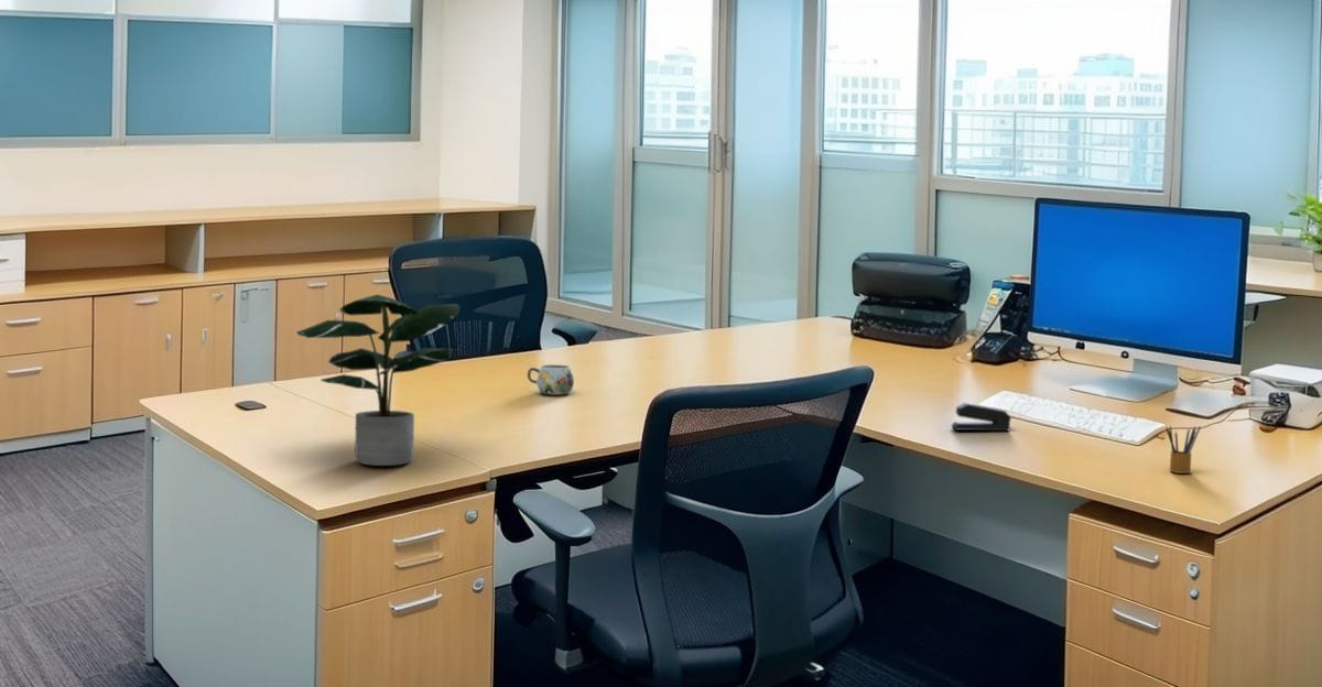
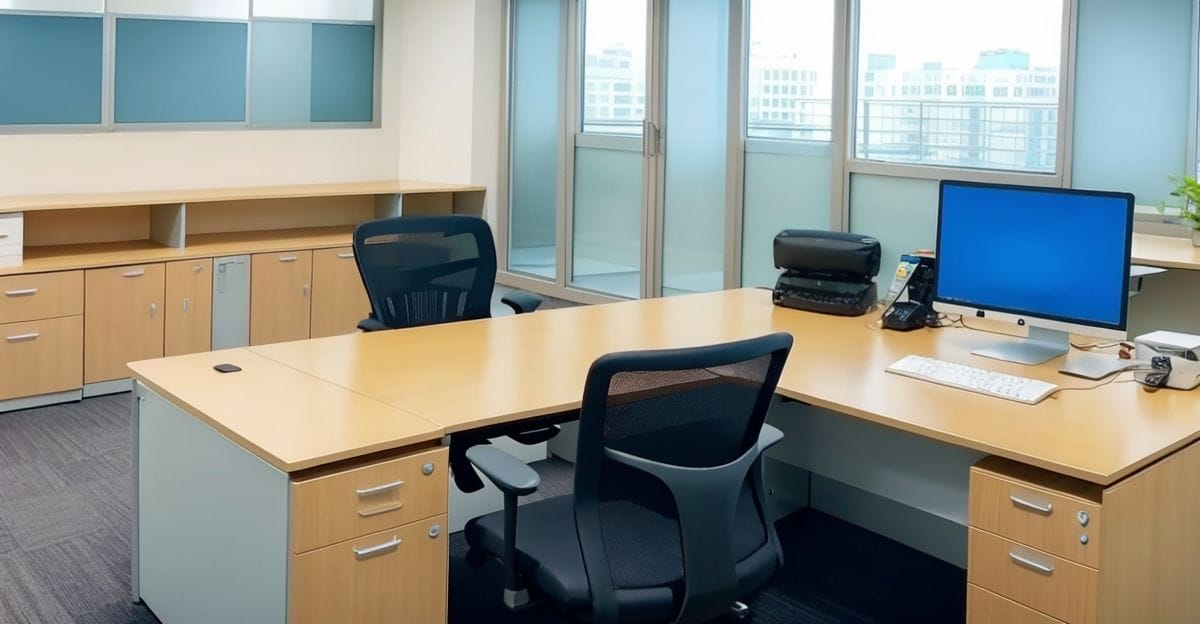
- stapler (982, 416)
- potted plant (377, 378)
- pencil box (1178, 449)
- mug (550, 379)
